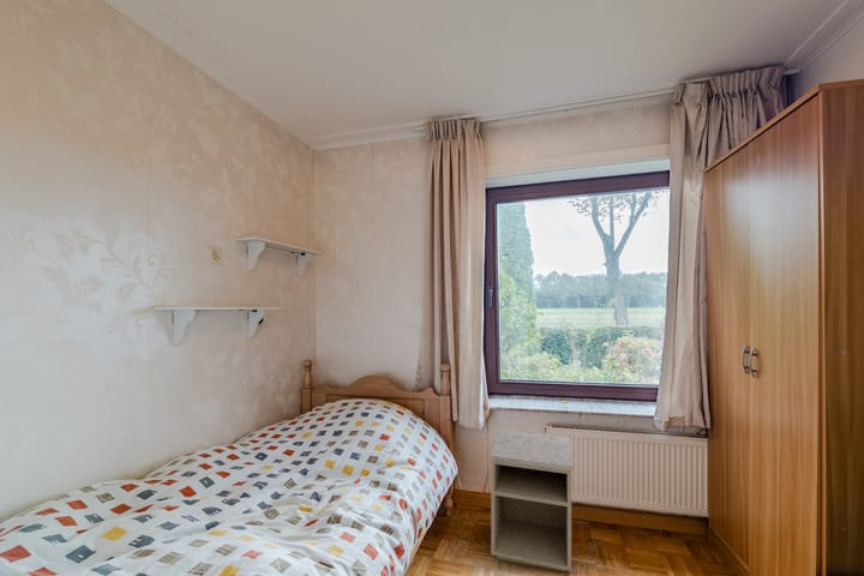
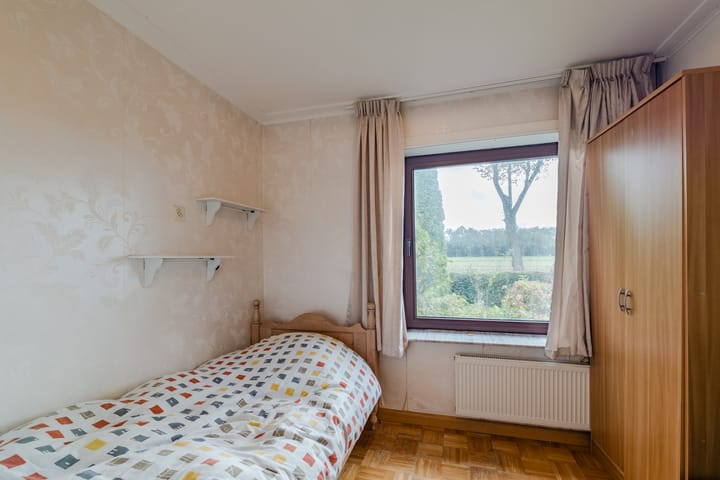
- nightstand (532, 496)
